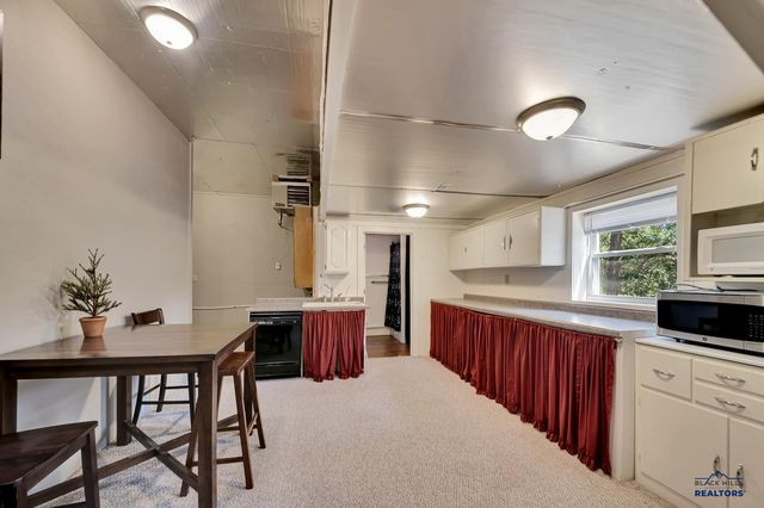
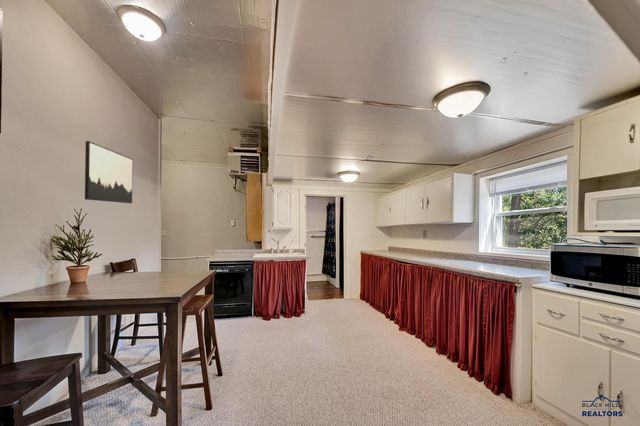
+ wall art (112, 176)
